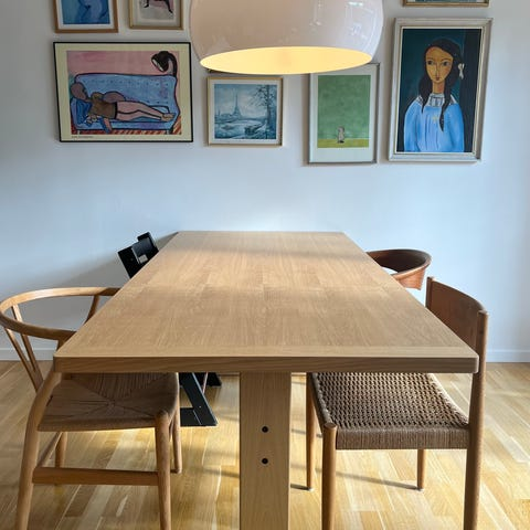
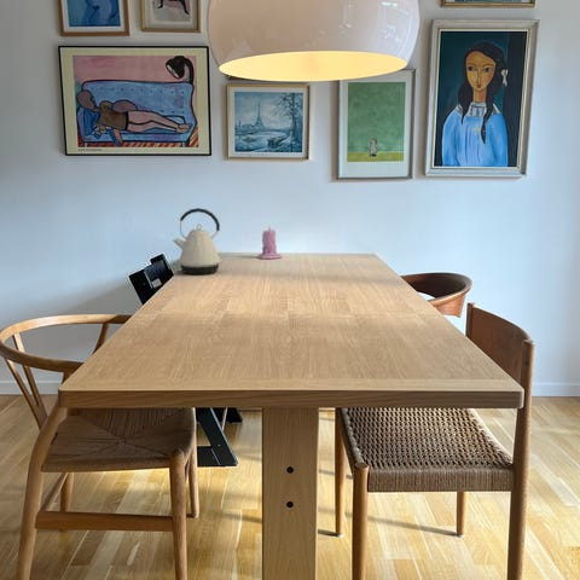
+ candle (269, 240)
+ kettle (197, 240)
